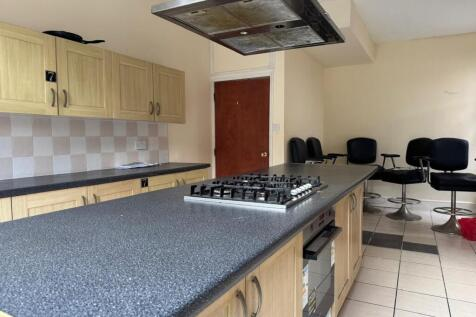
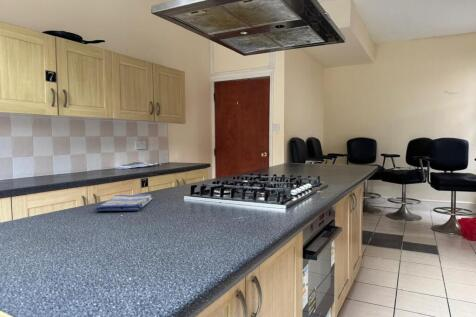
+ dish towel (126, 201)
